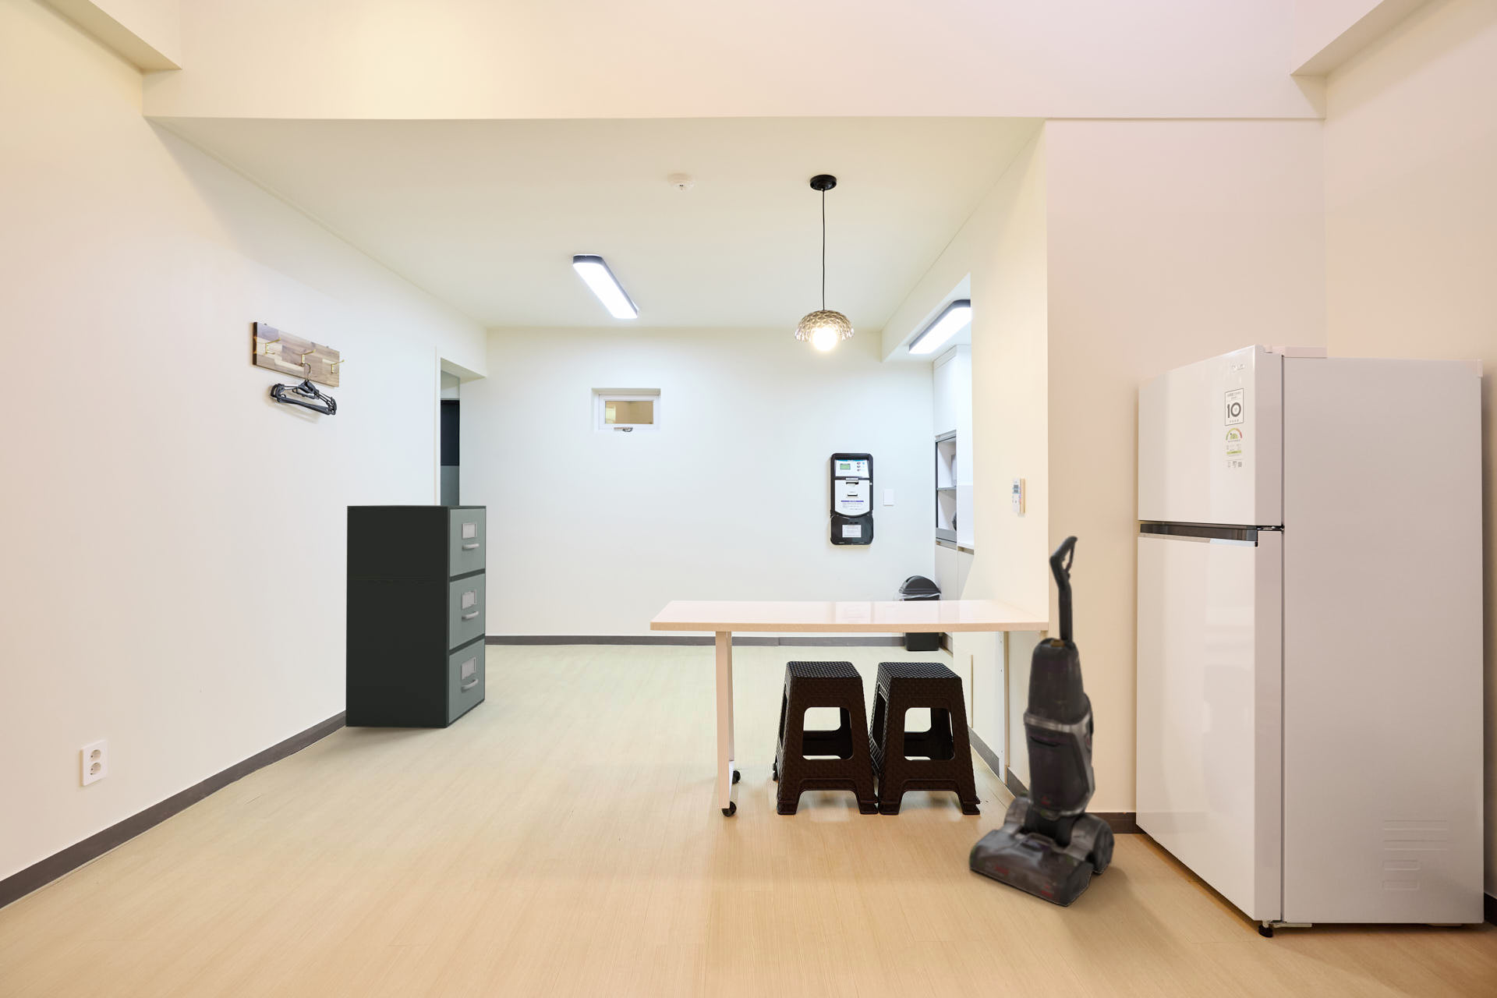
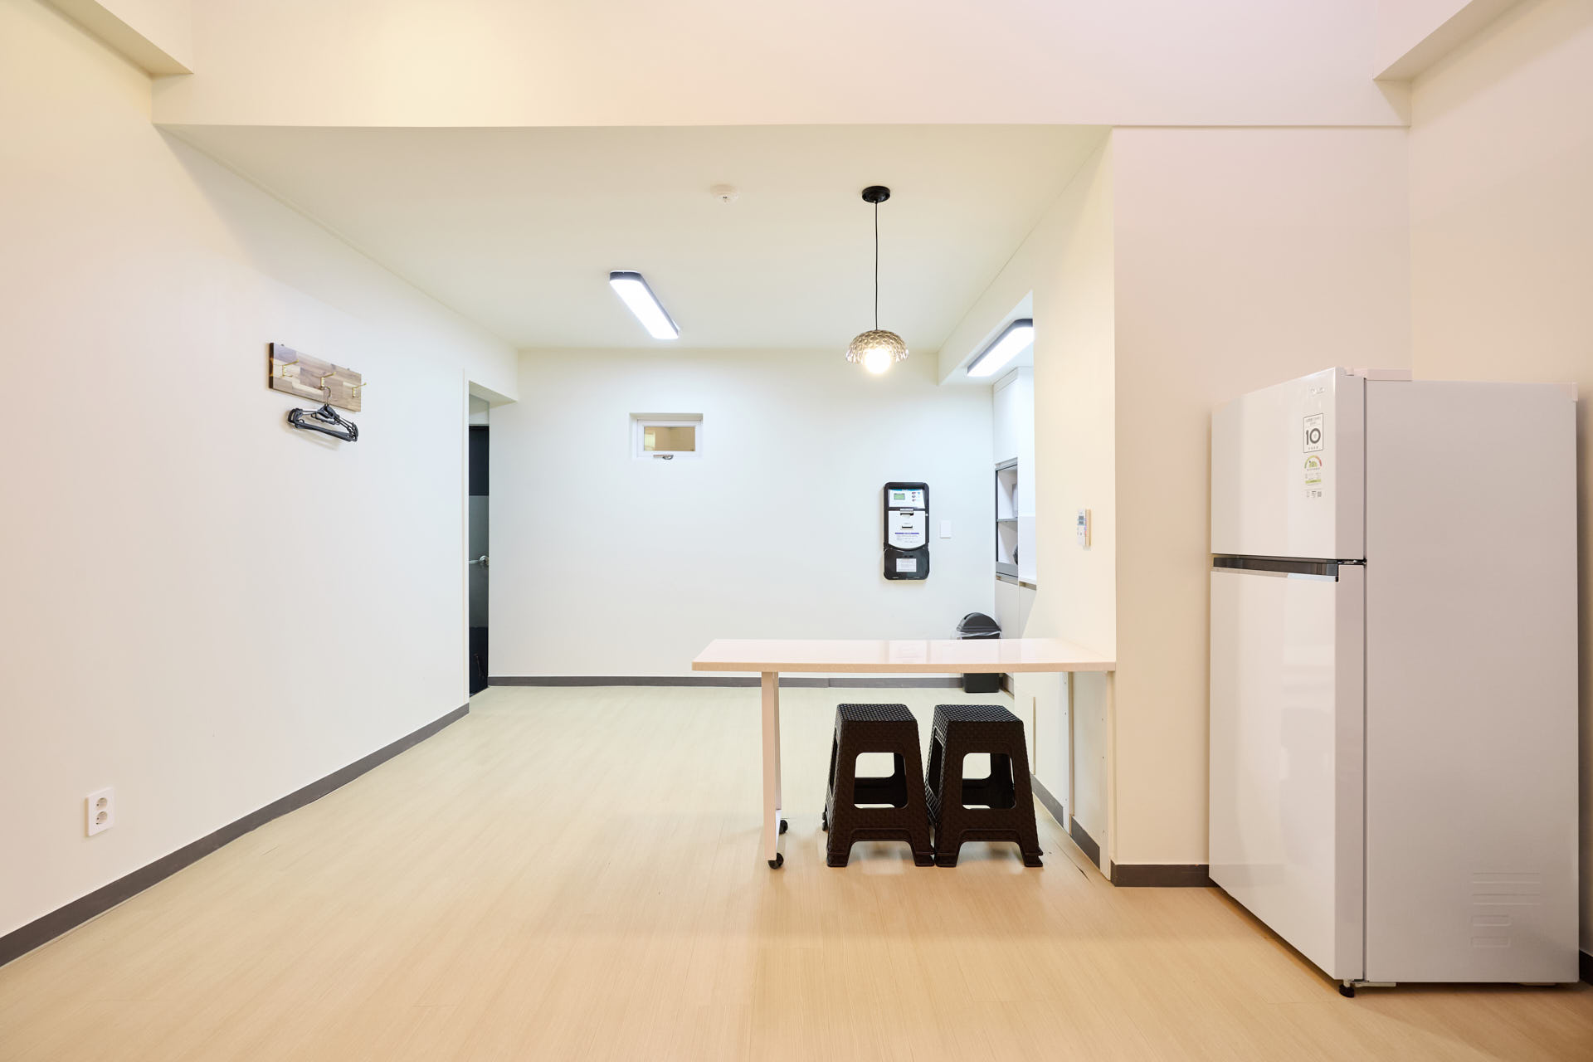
- vacuum cleaner (1043, 701)
- filing cabinet (424, 609)
